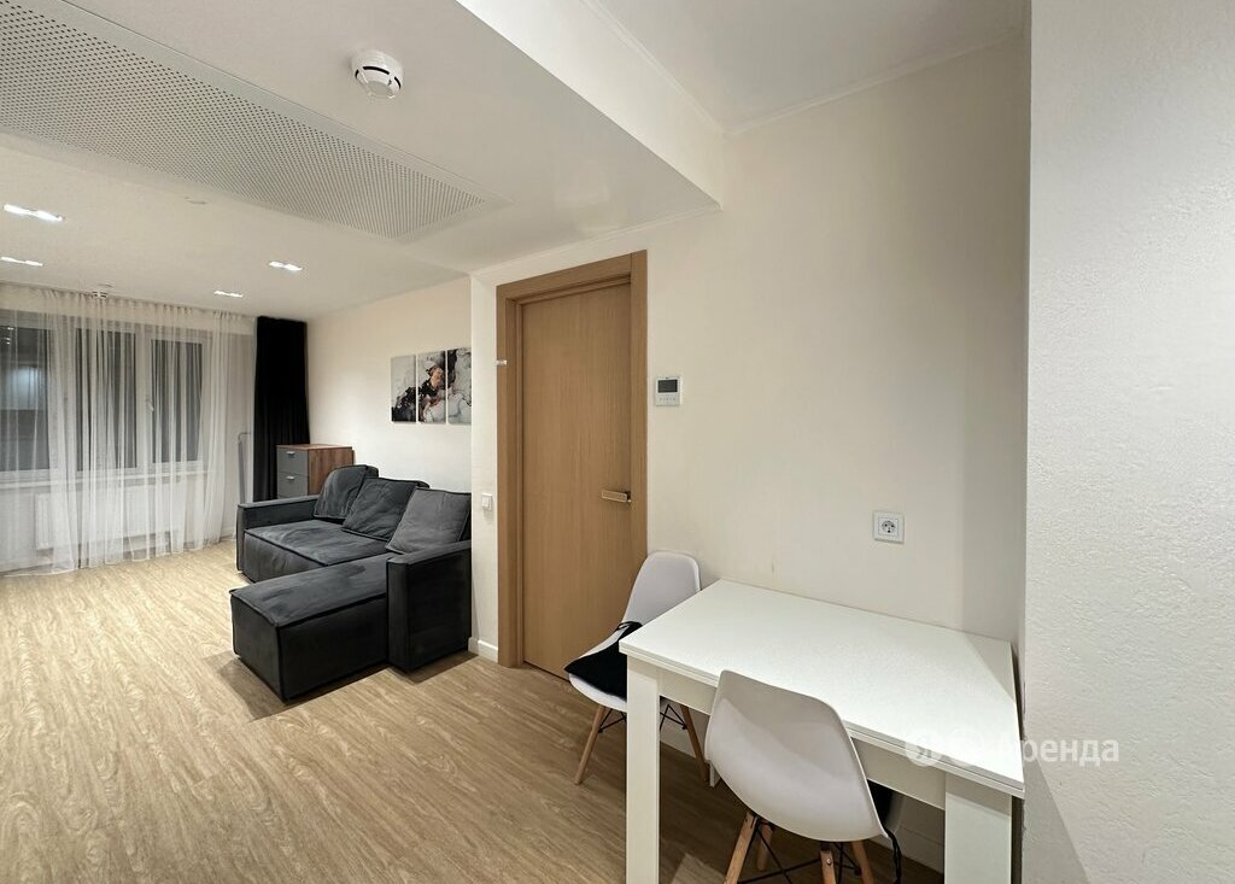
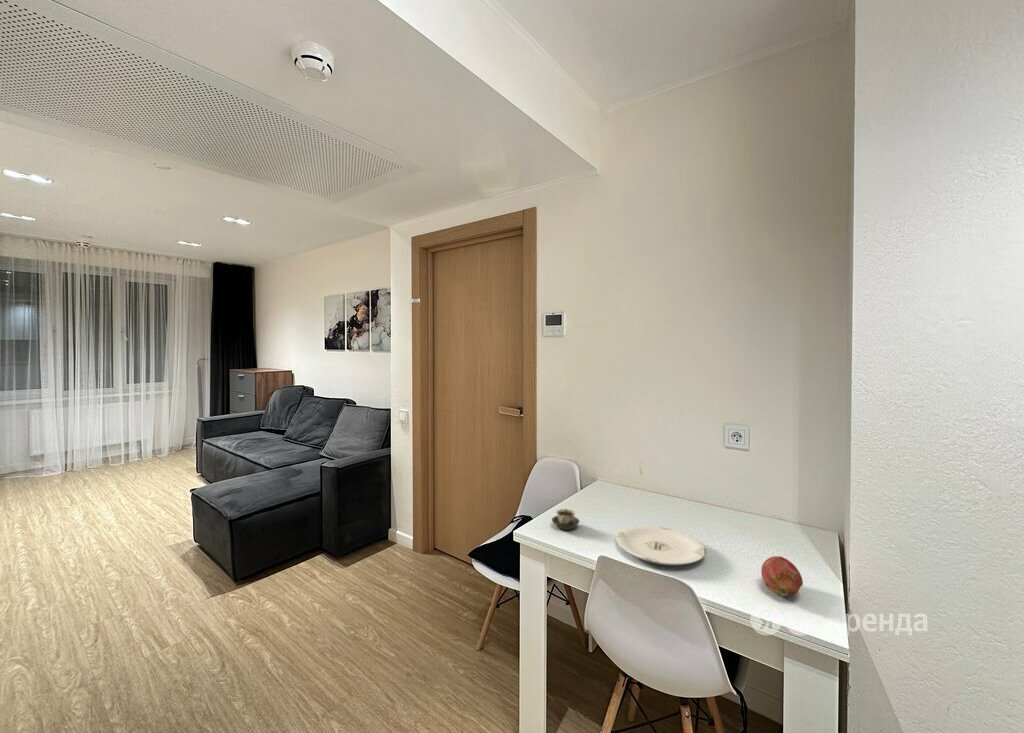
+ cup (565, 519)
+ plate (659, 546)
+ fruit (781, 574)
